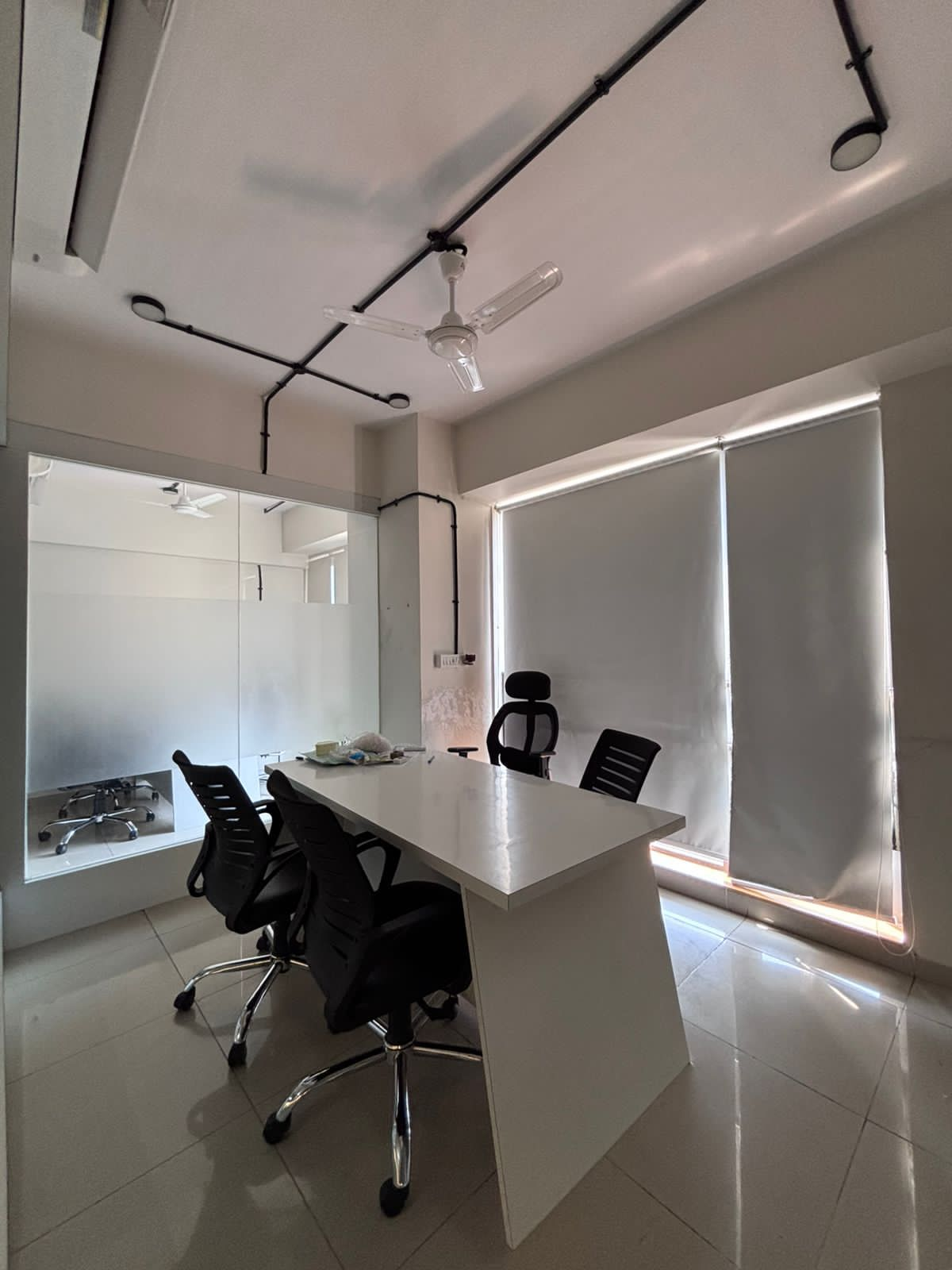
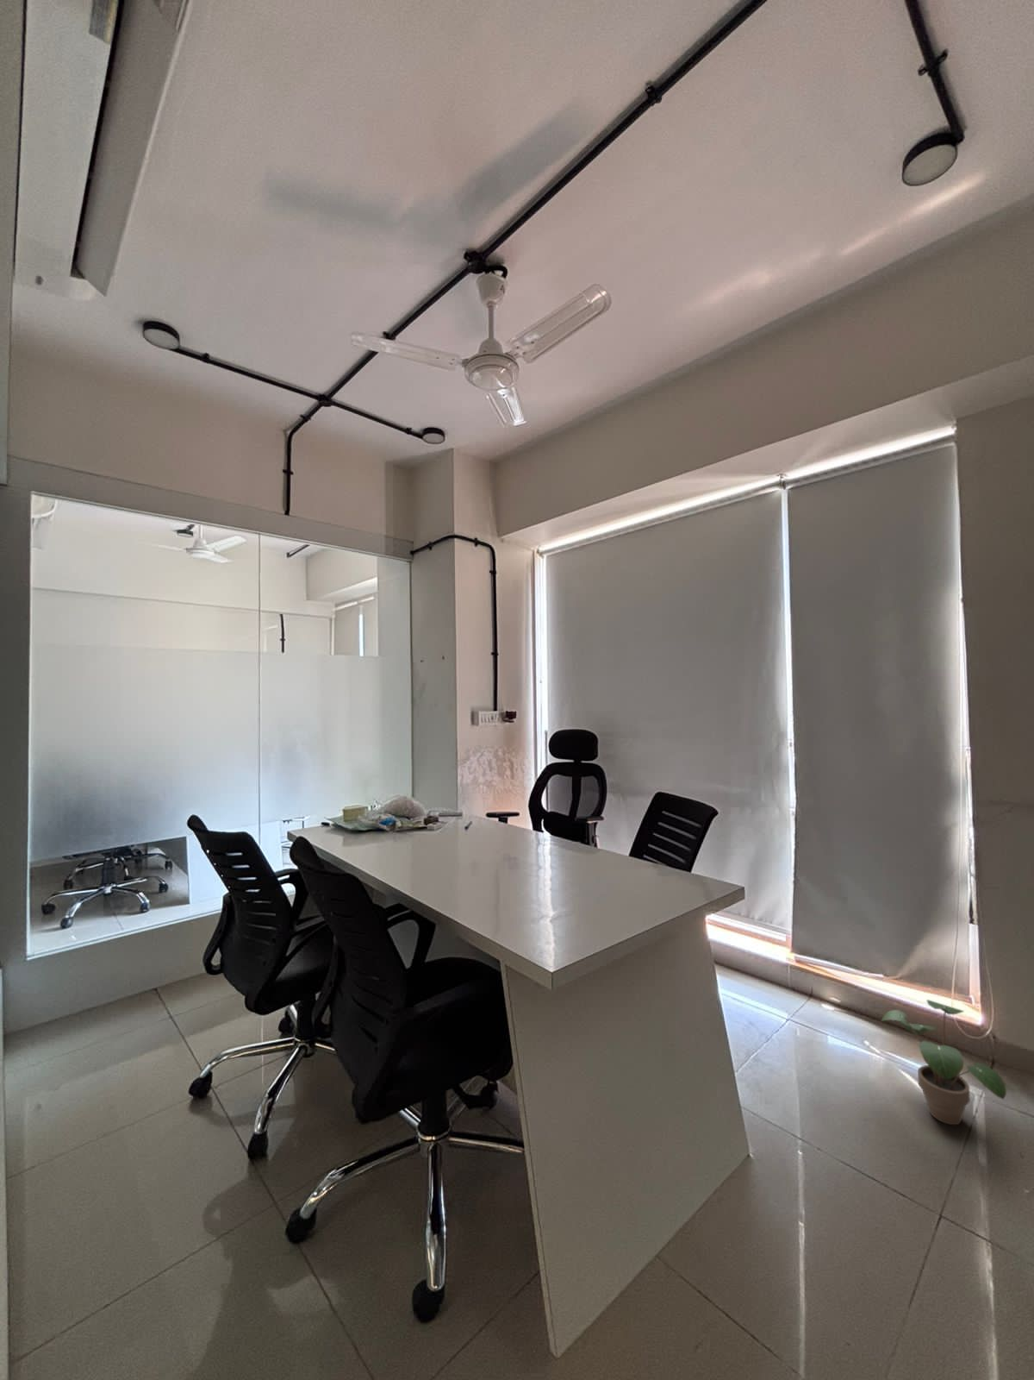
+ potted plant (942, 1066)
